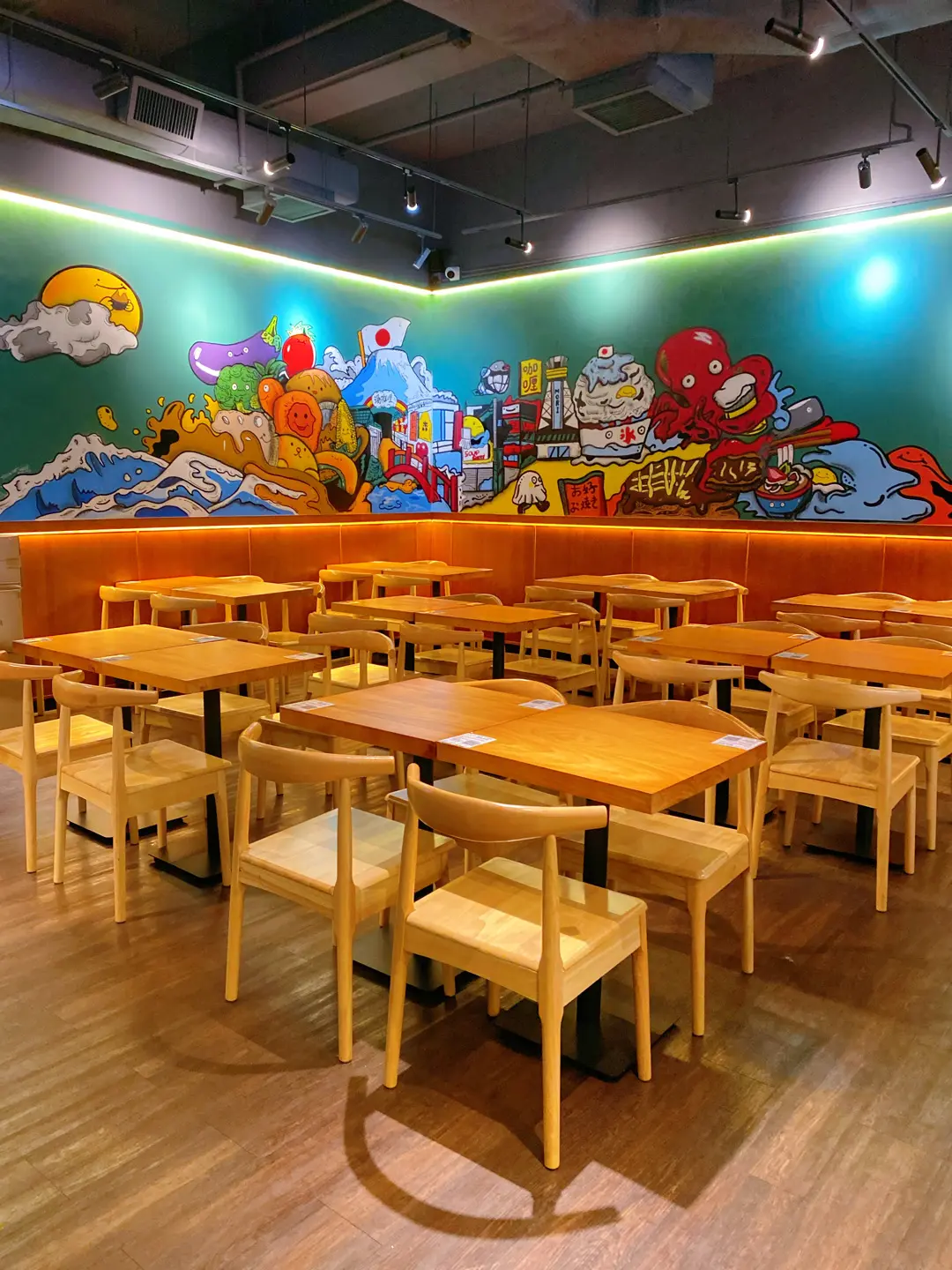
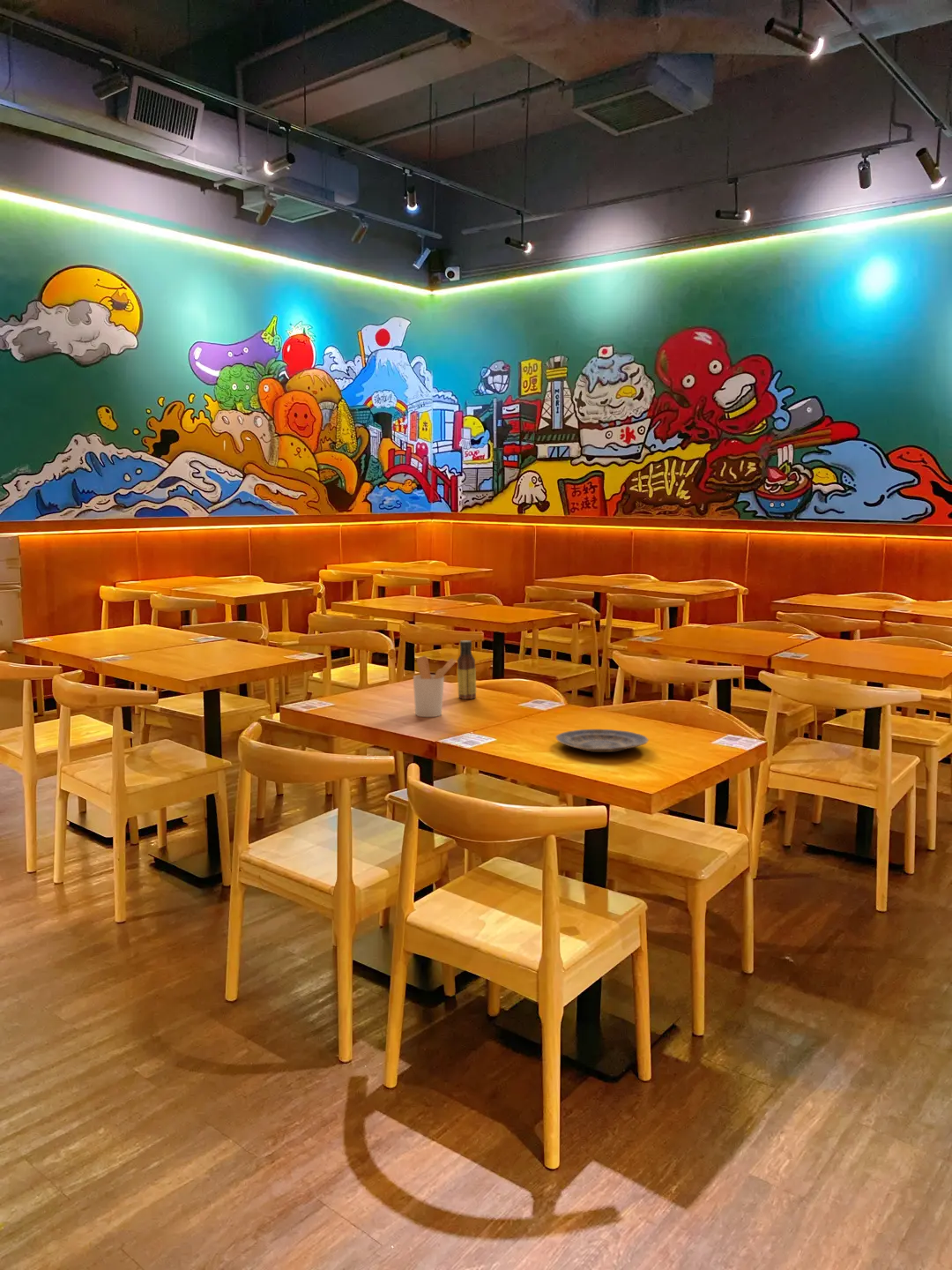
+ plate (601, 742)
+ sauce bottle (466, 669)
+ utensil holder (435, 685)
